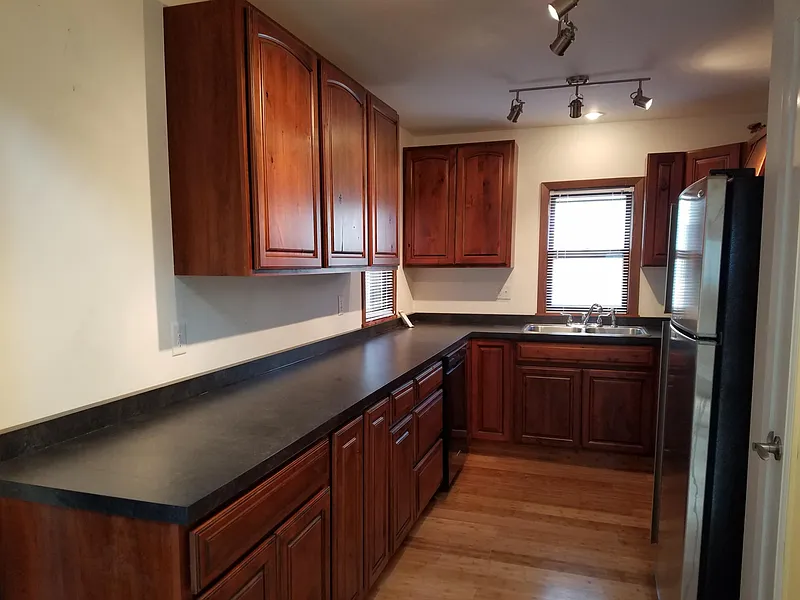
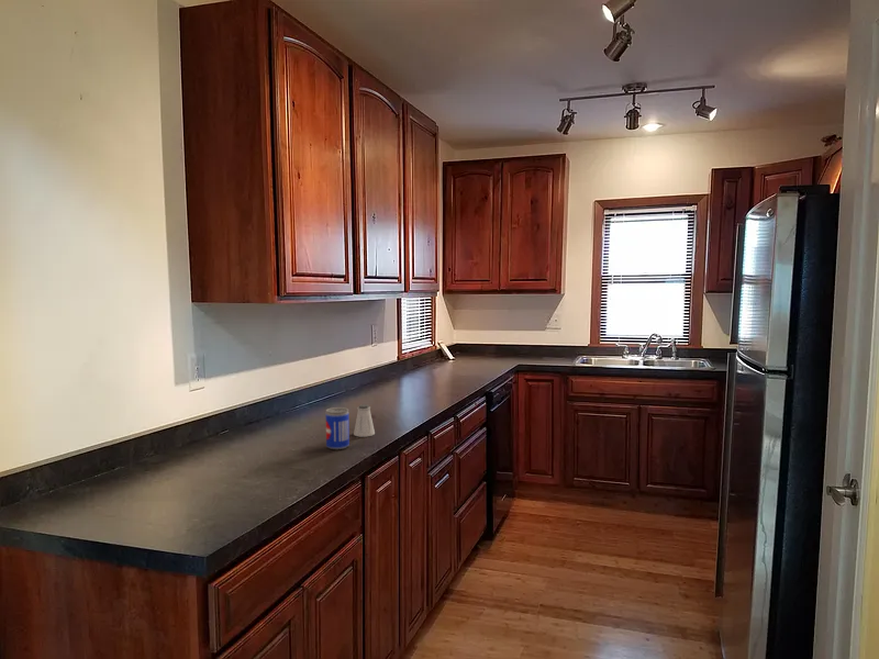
+ beer can (337, 428)
+ saltshaker (364, 420)
